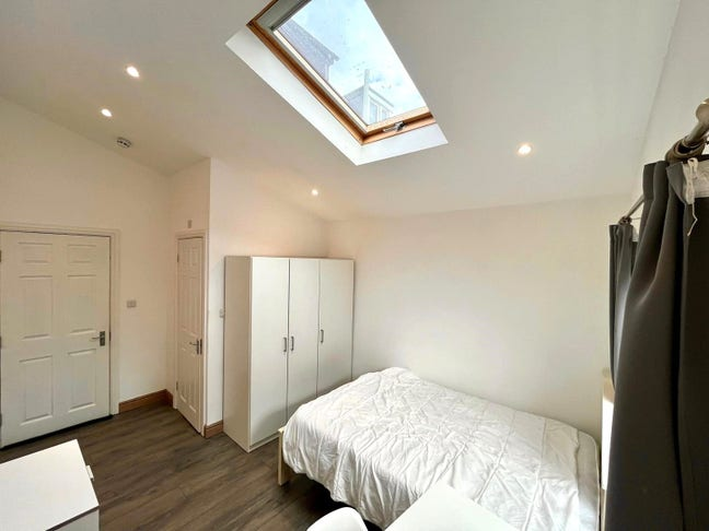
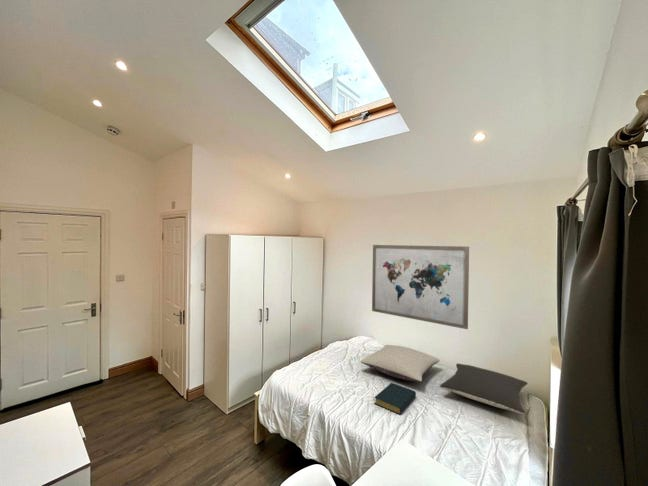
+ hardback book (395, 397)
+ wall art (415, 282)
+ pillow (484, 384)
+ pillow (400, 360)
